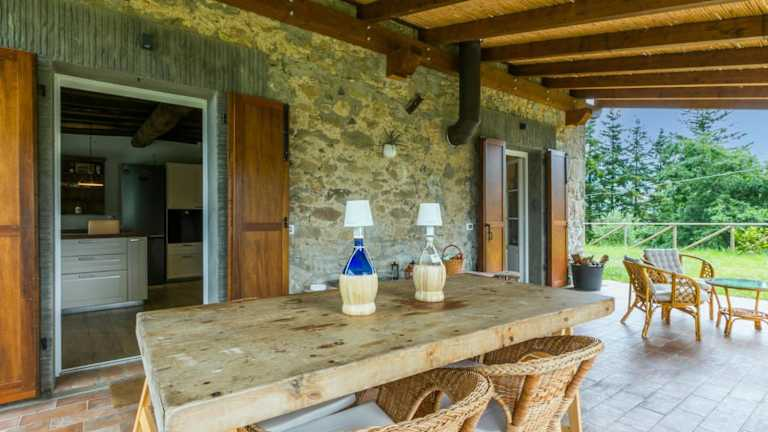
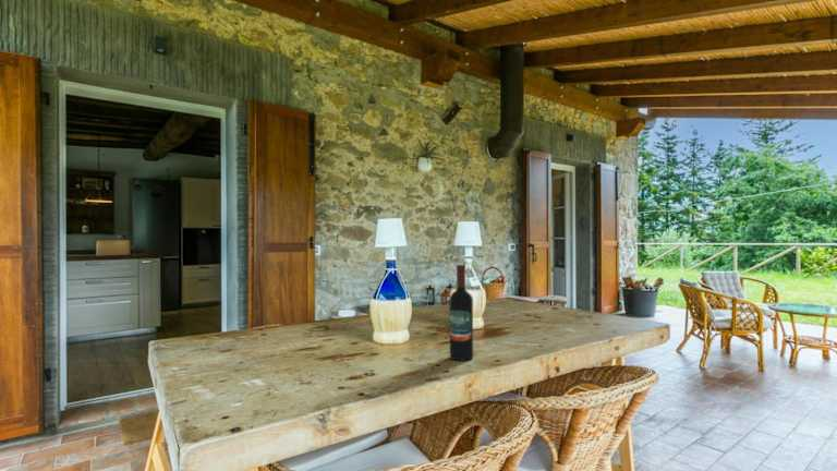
+ wine bottle (461, 311)
